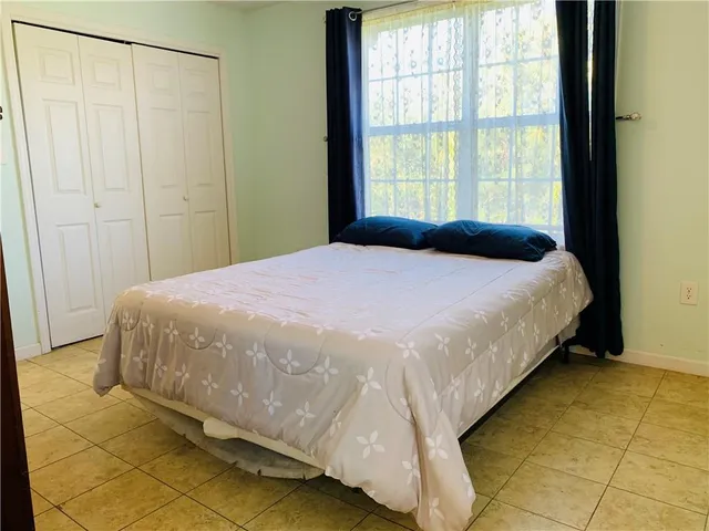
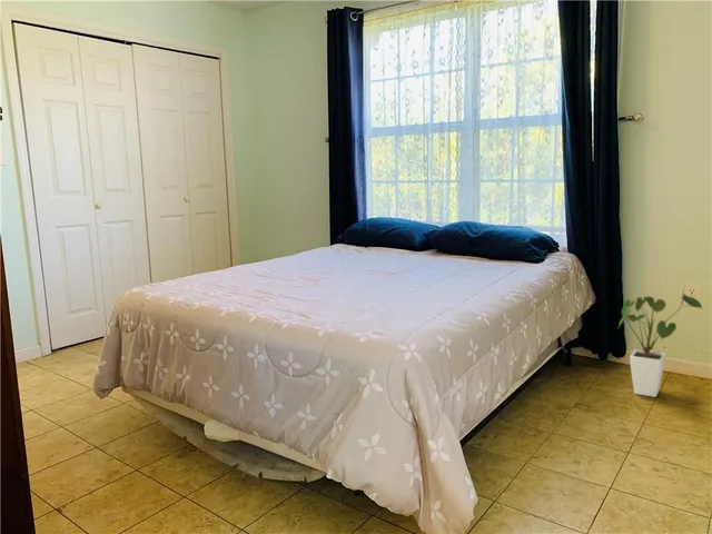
+ house plant (654, 343)
